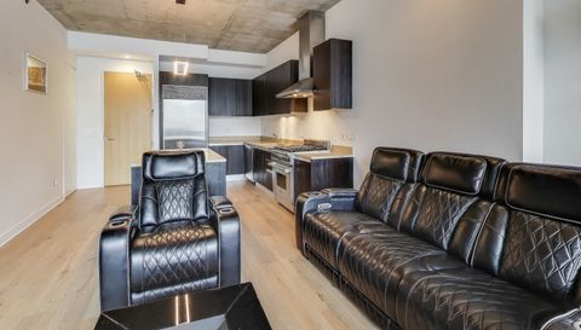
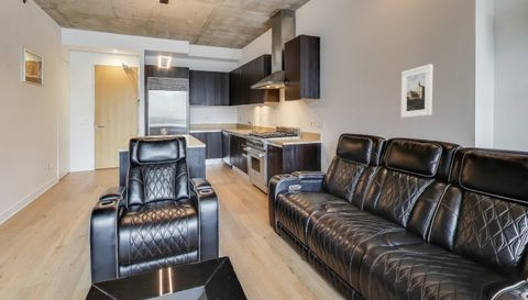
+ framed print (416, 92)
